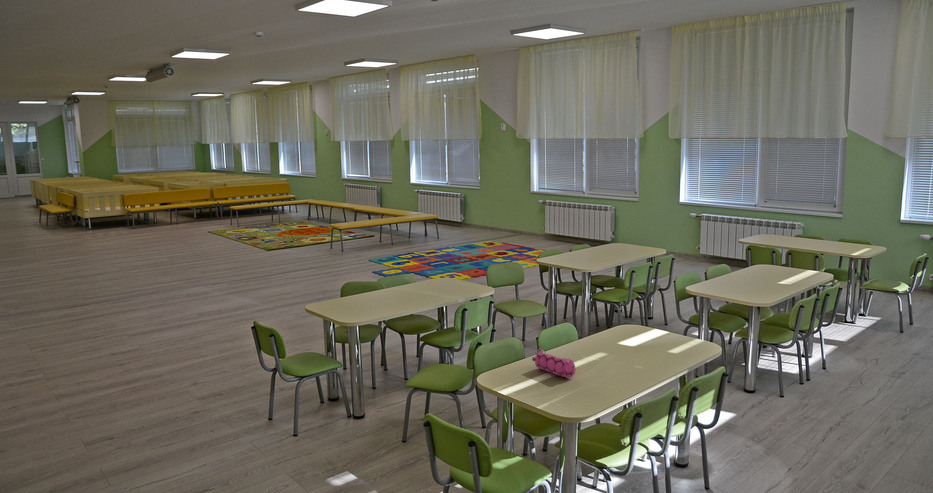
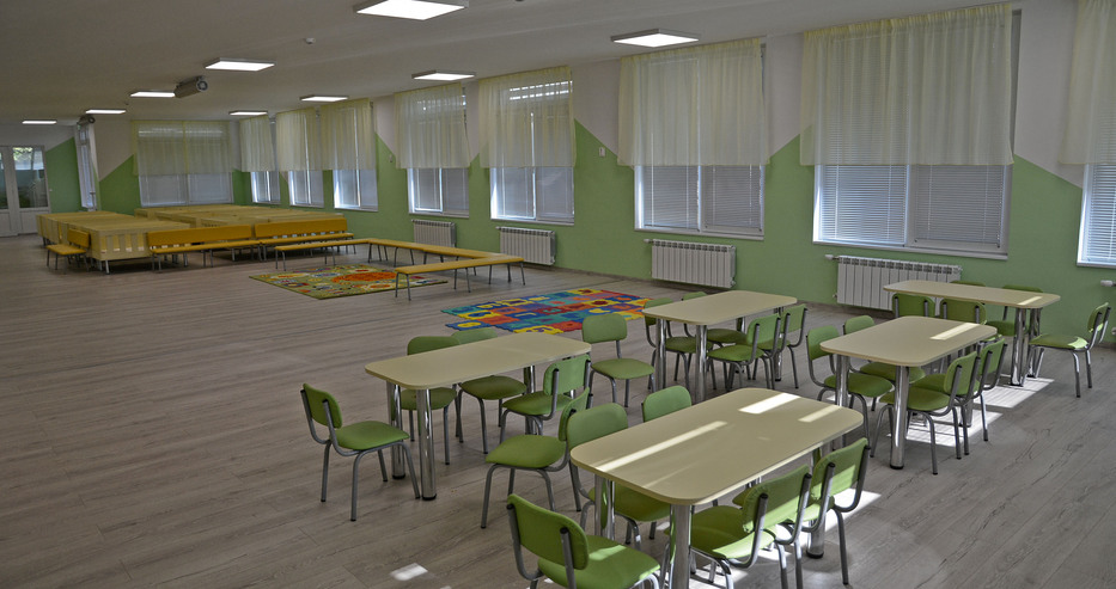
- pencil case (554, 363)
